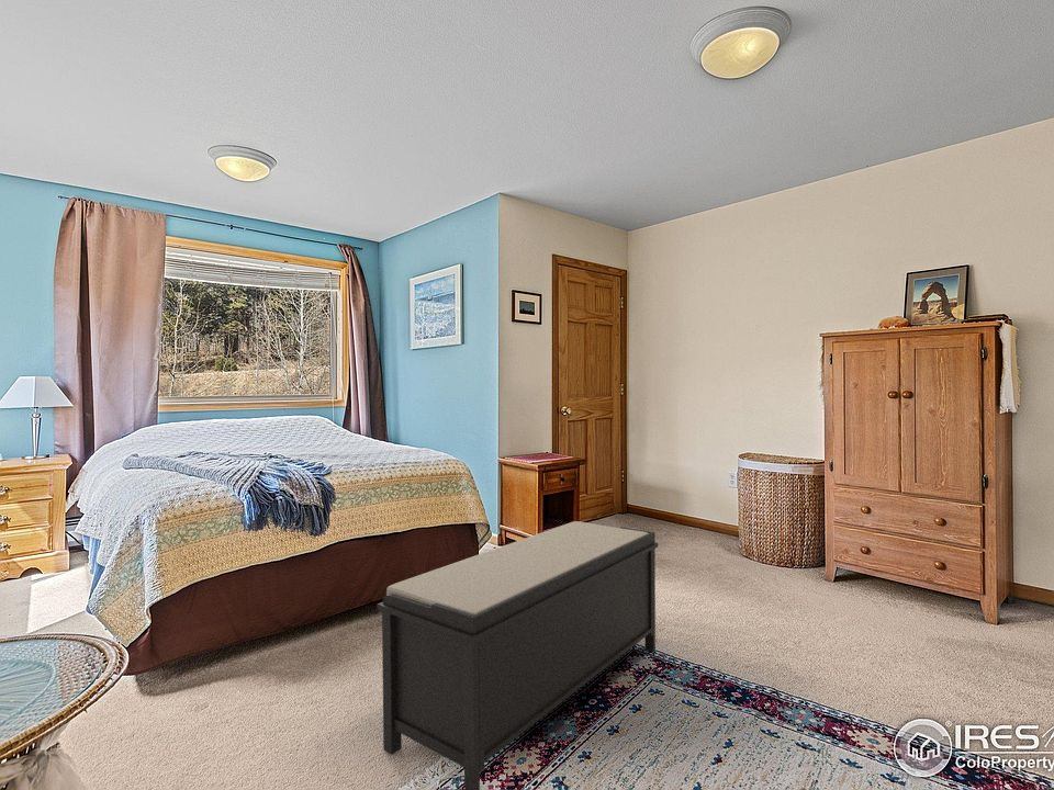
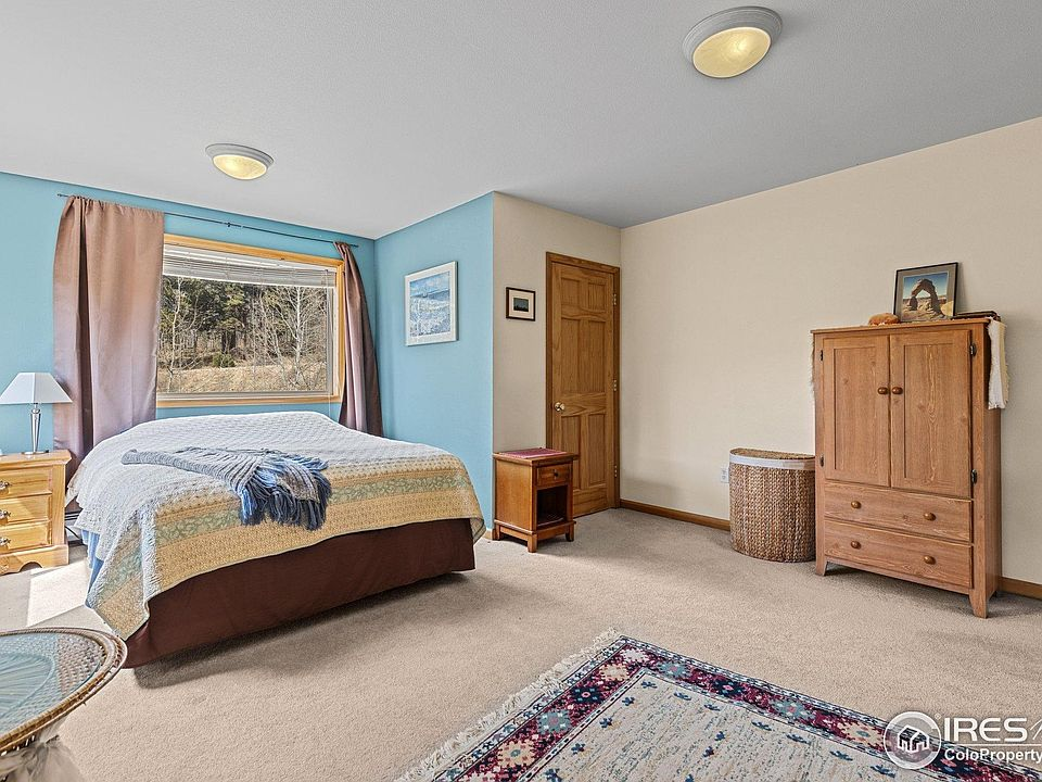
- bench (540, 623)
